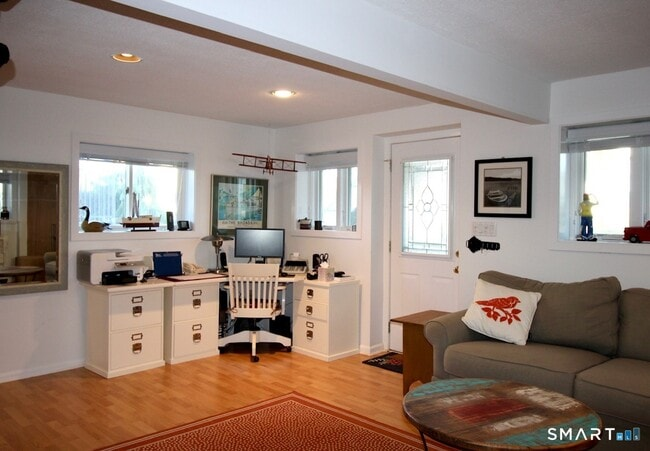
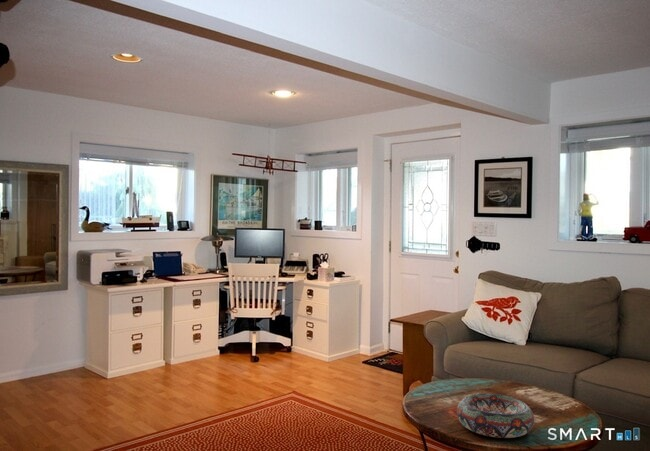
+ decorative bowl (494, 415)
